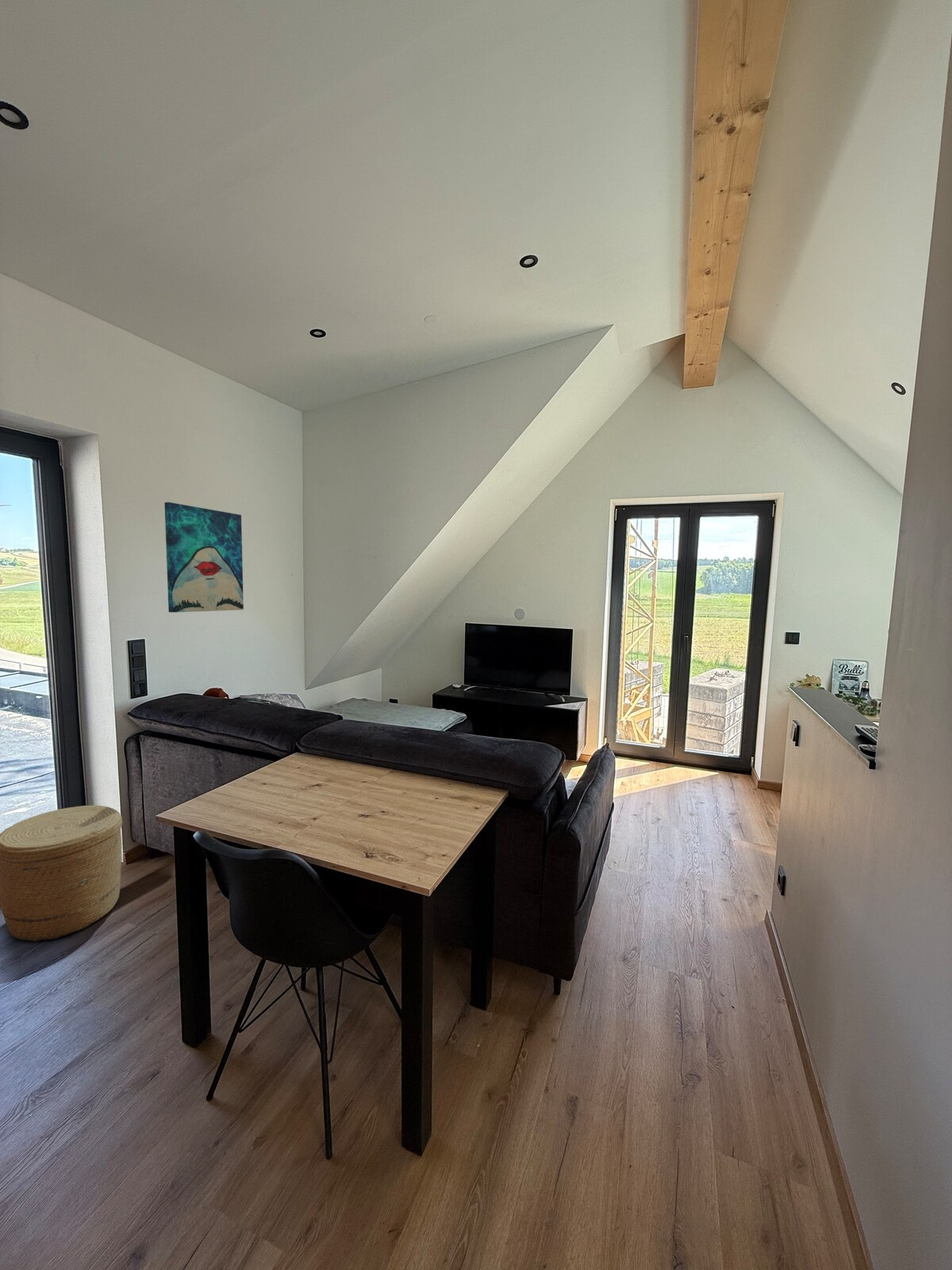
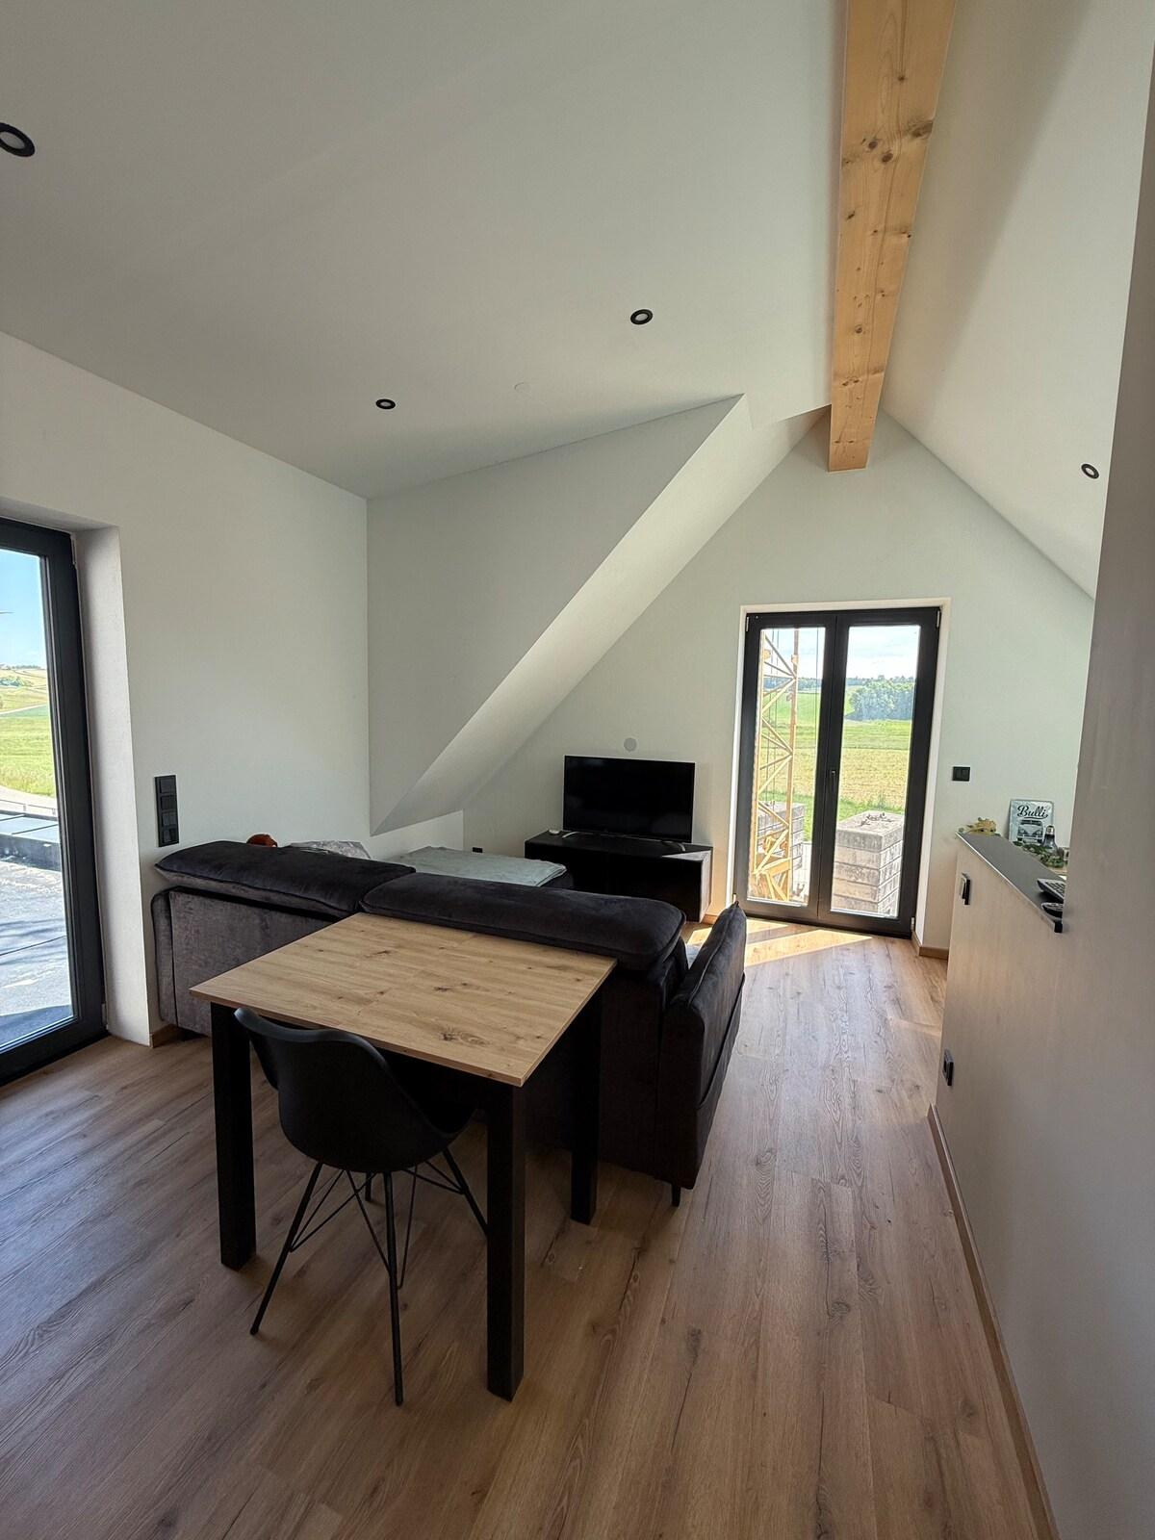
- wall art (207, 560)
- woven basket (63, 868)
